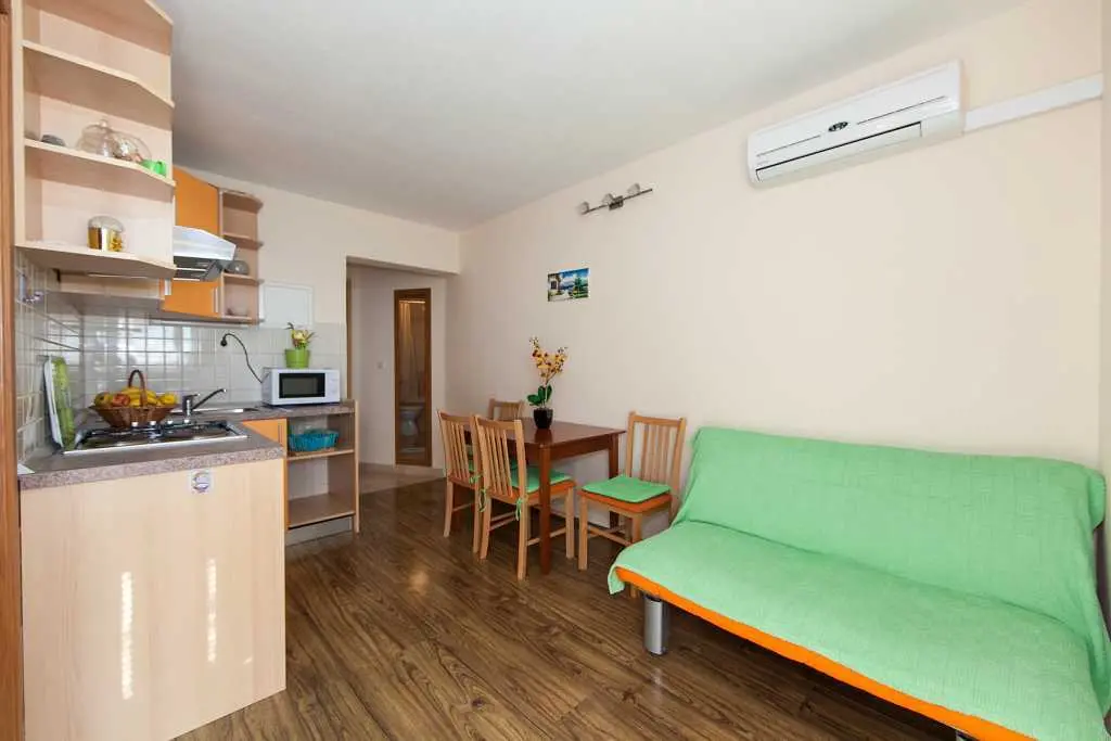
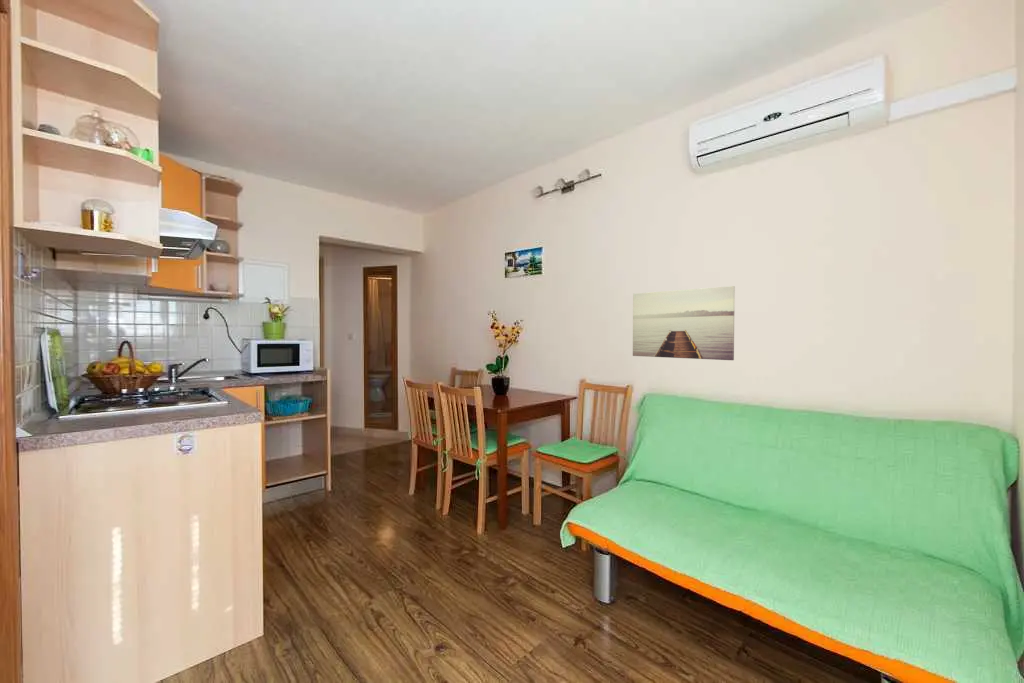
+ wall art (679, 324)
